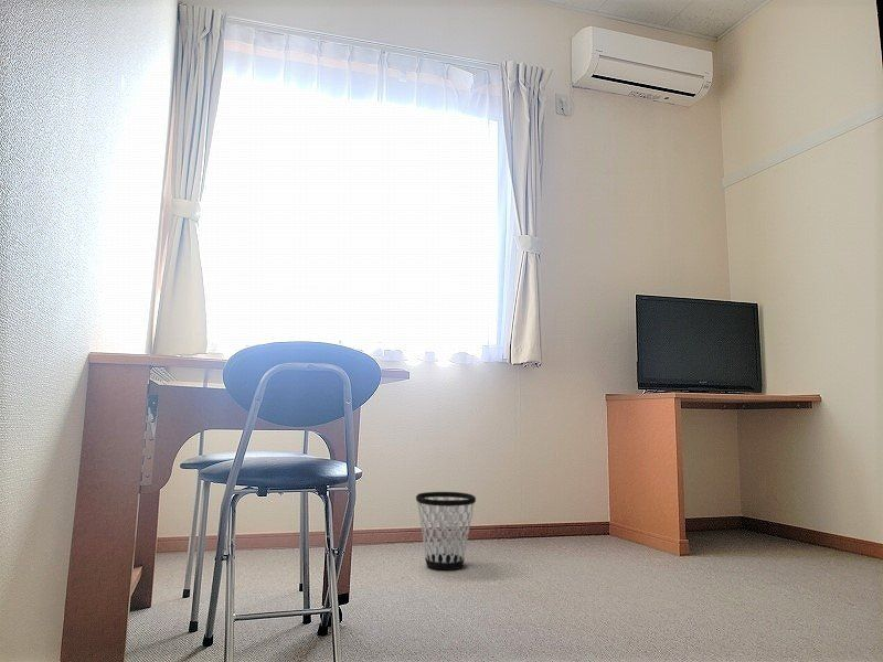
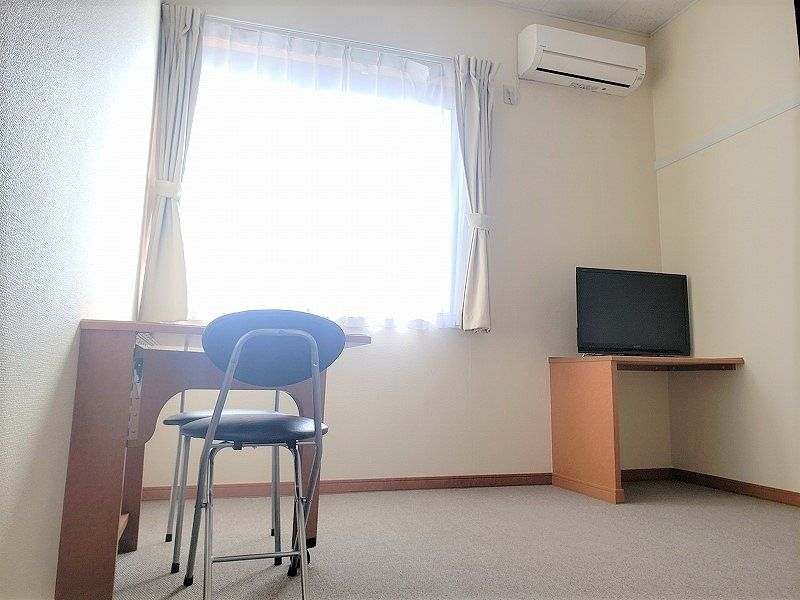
- wastebasket (445, 531)
